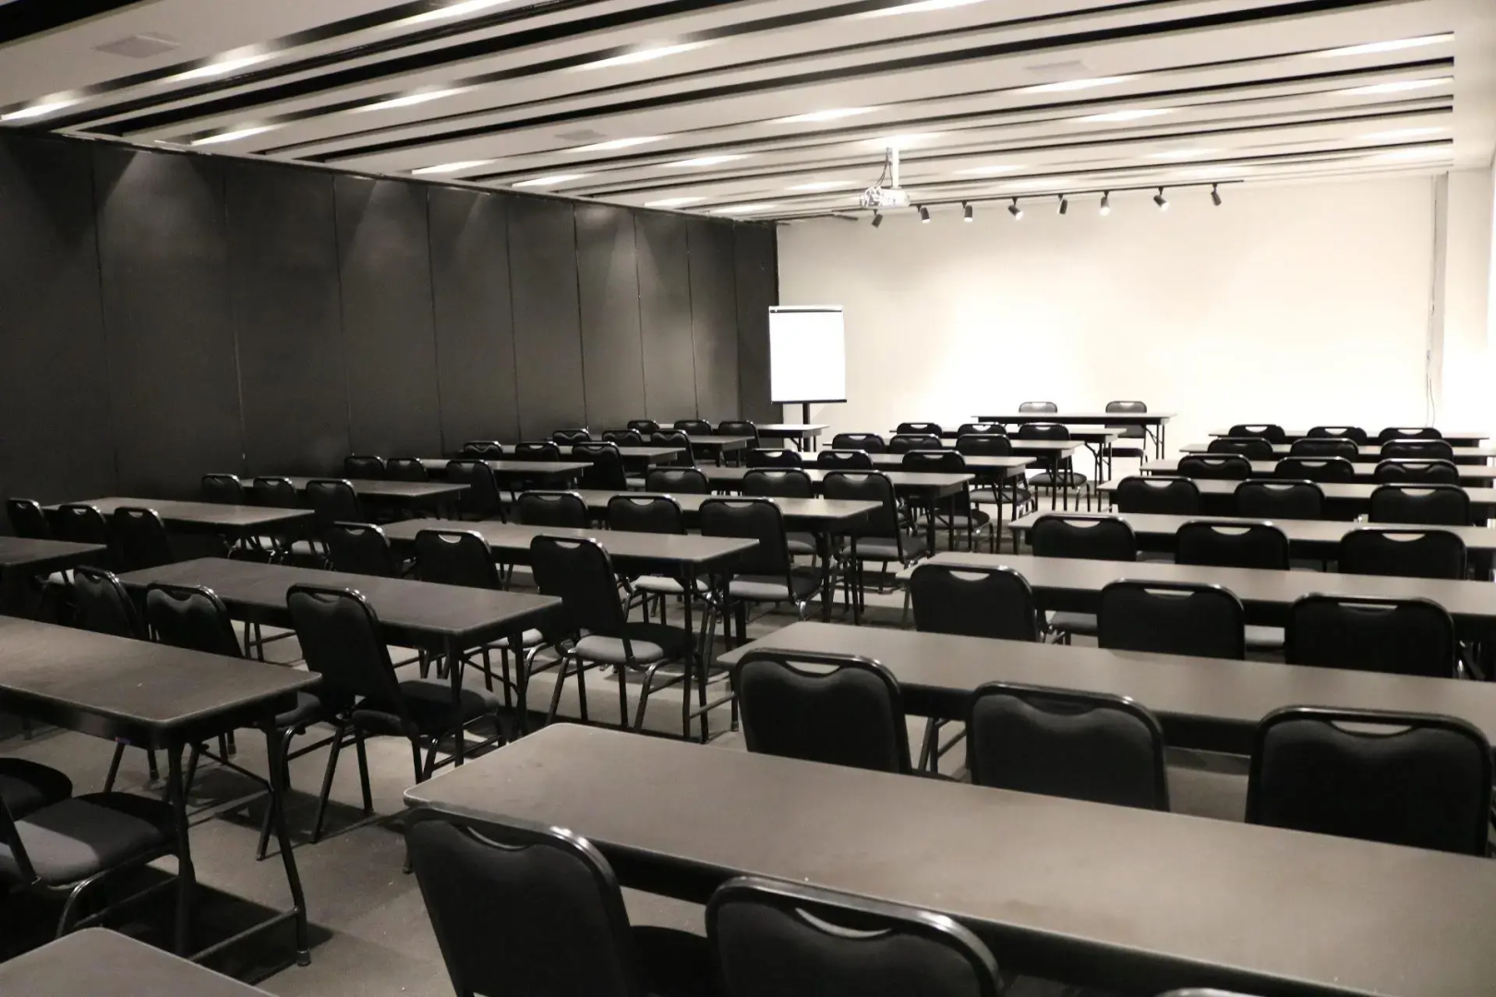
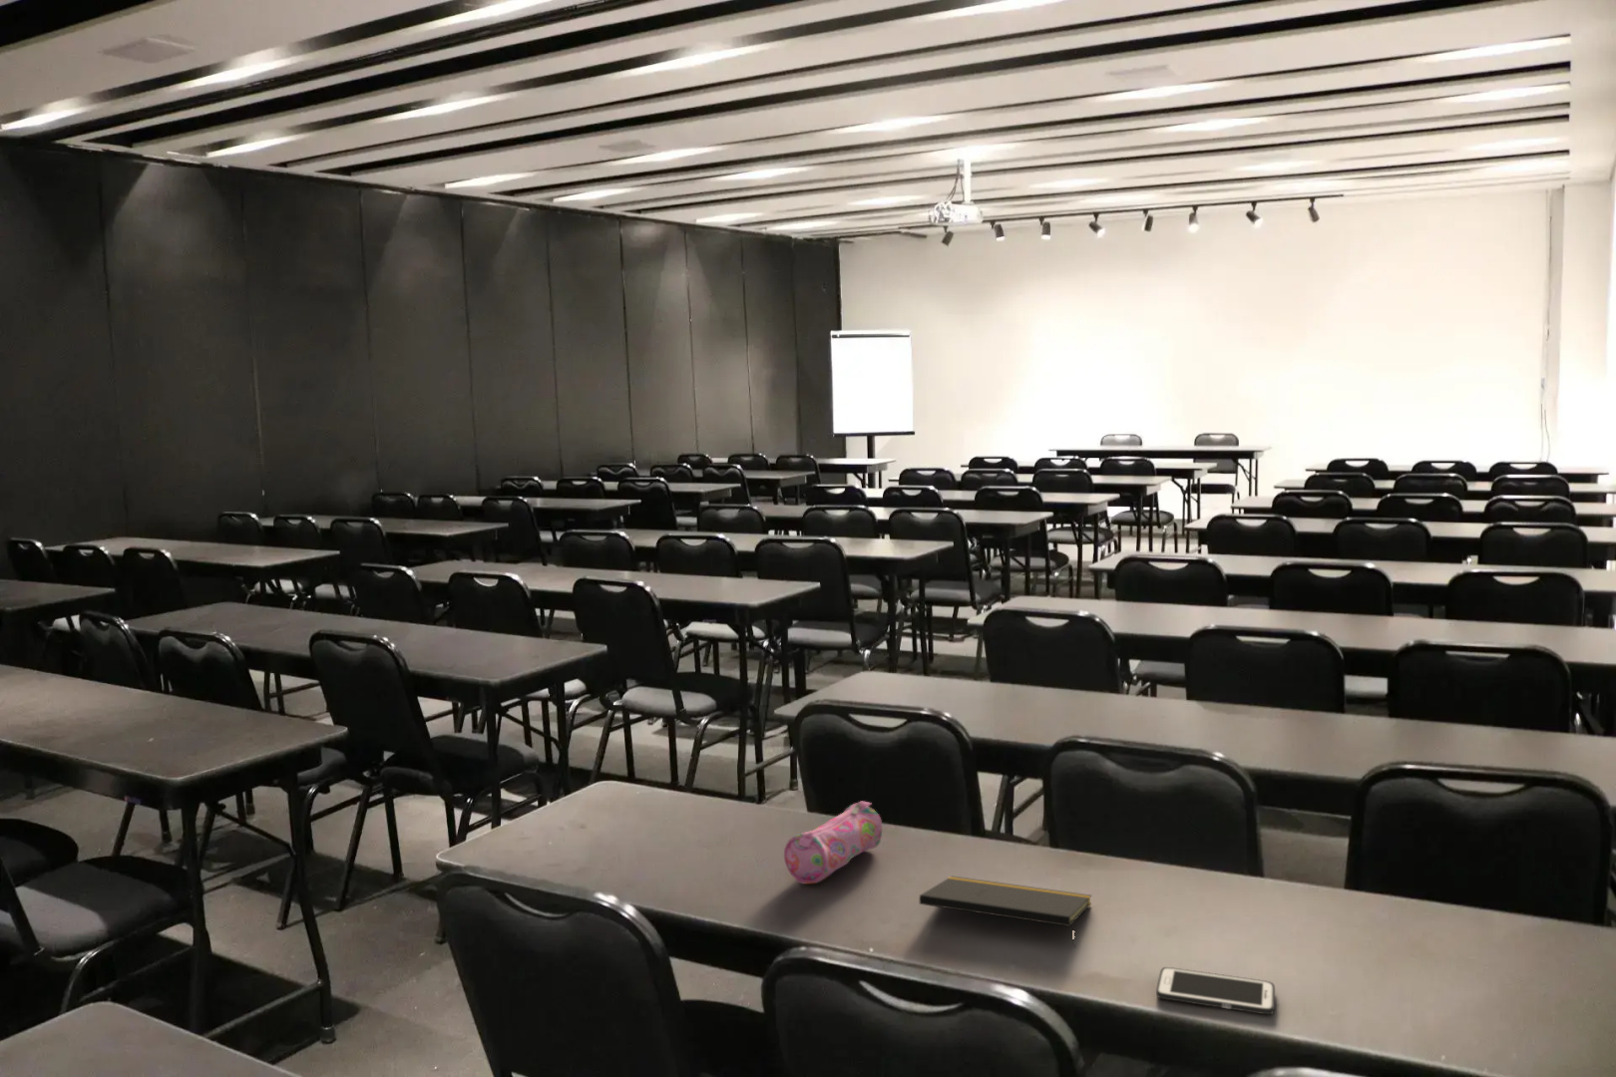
+ notepad (1006, 899)
+ pencil case (834, 840)
+ cell phone (1214, 990)
